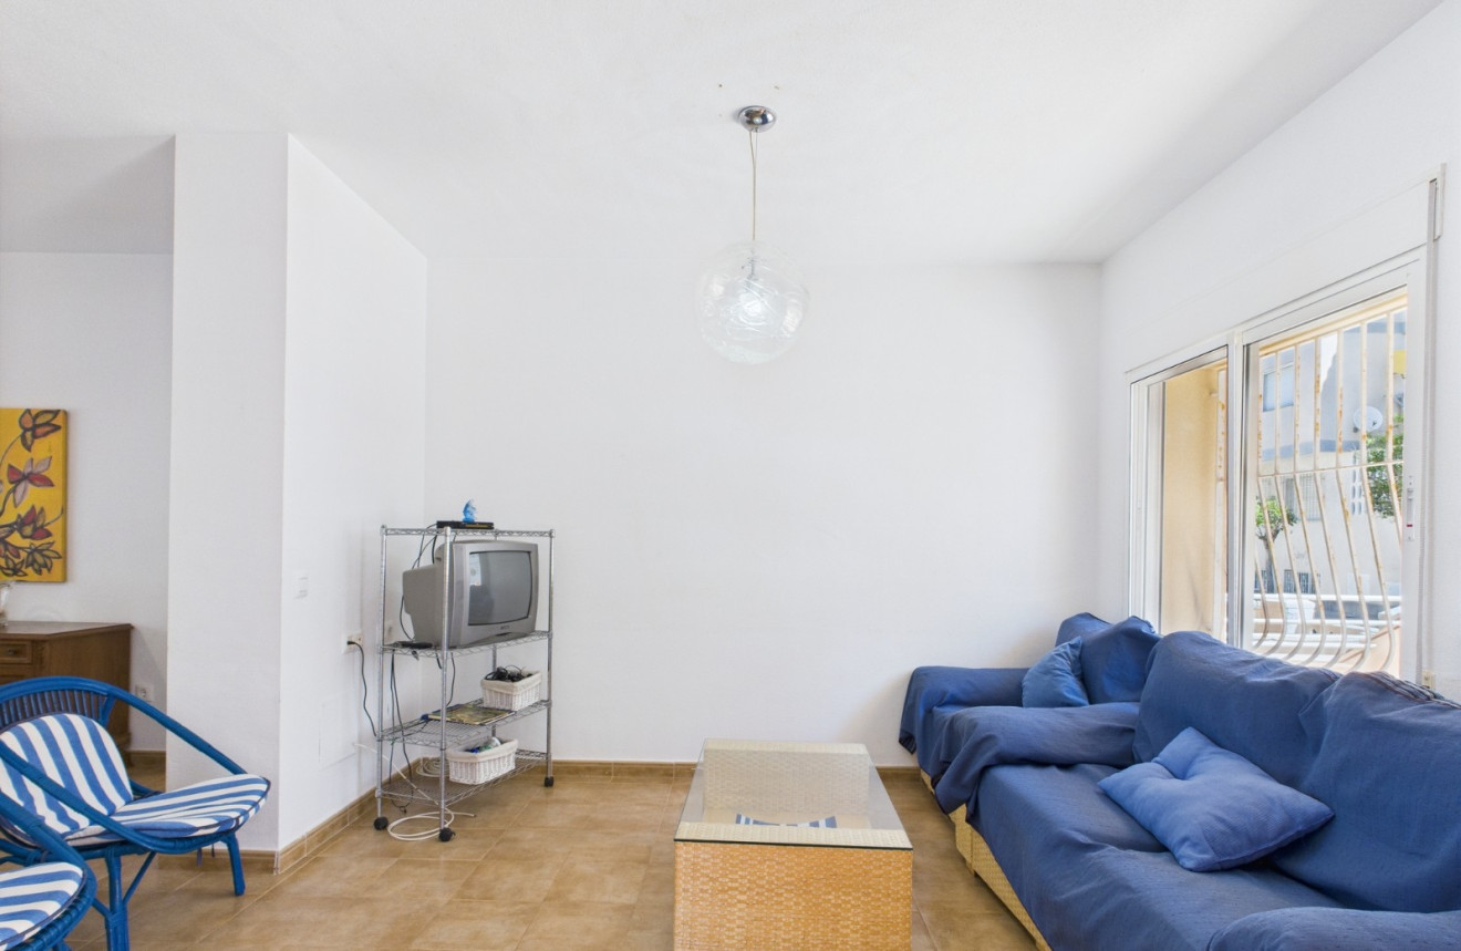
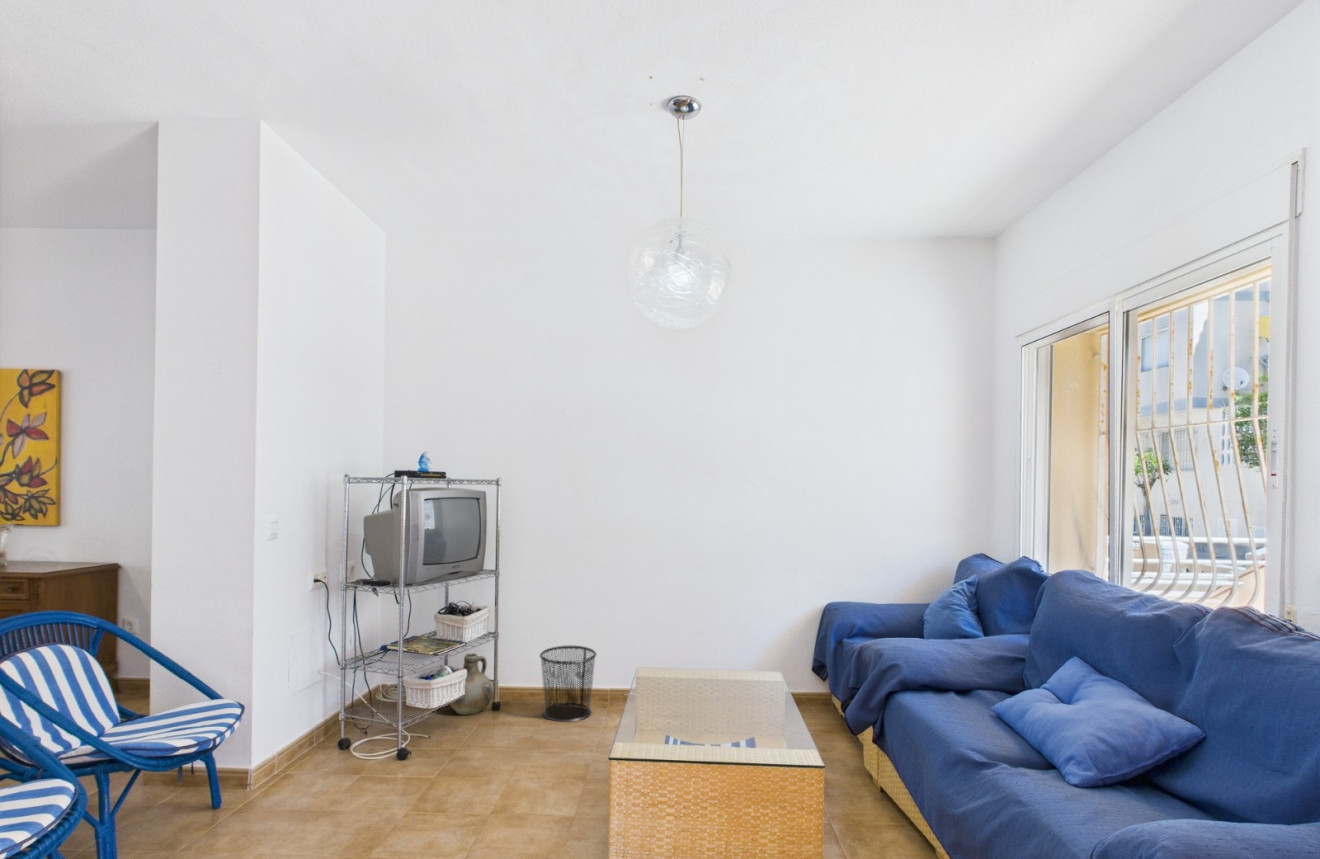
+ waste bin (567, 683)
+ ceramic jug (470, 682)
